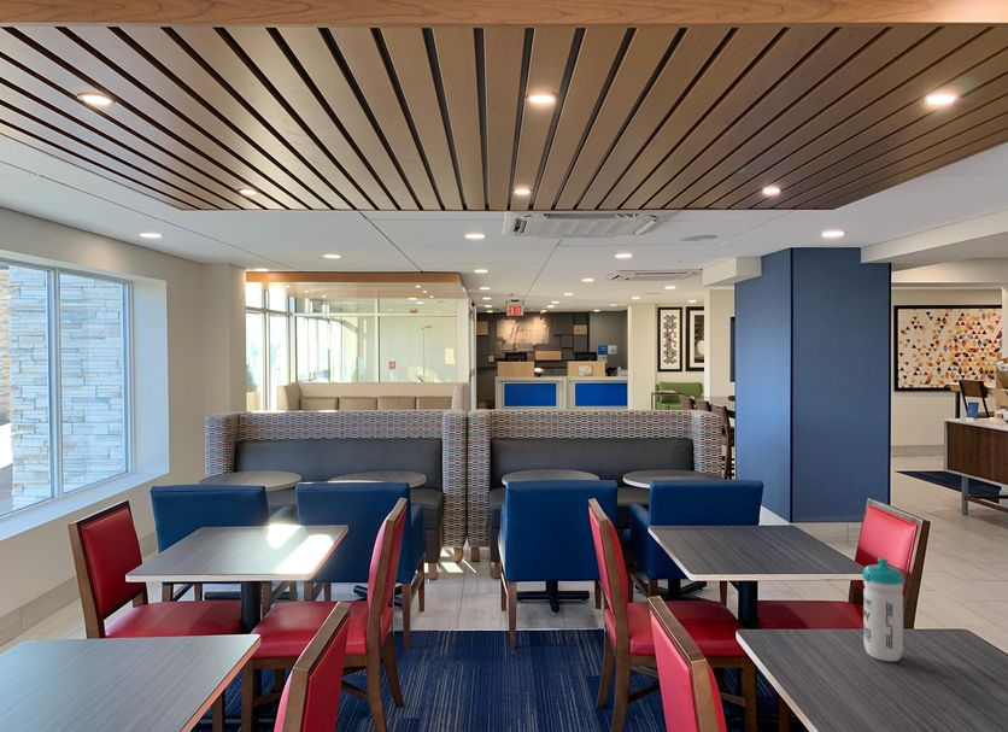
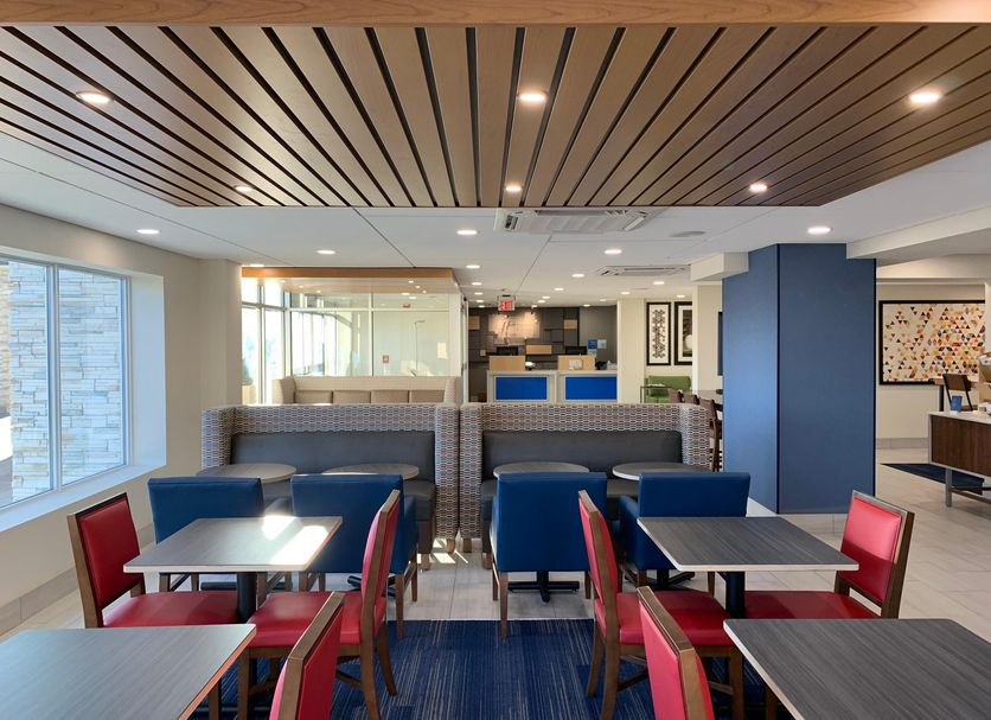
- water bottle (883, 607)
